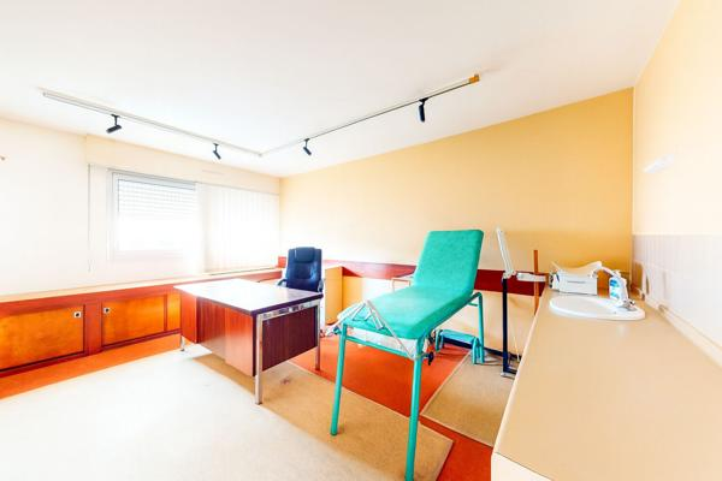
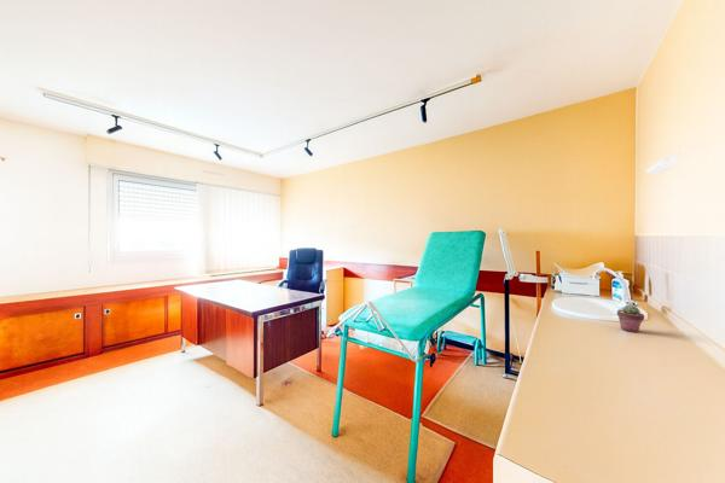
+ potted succulent (630, 318)
